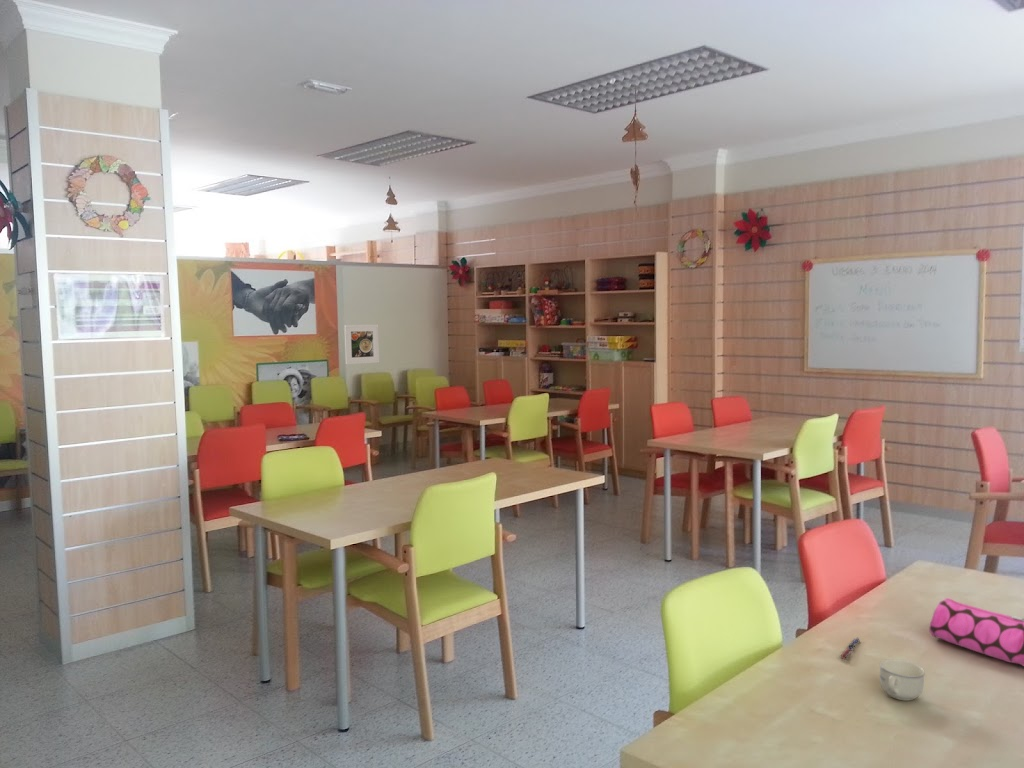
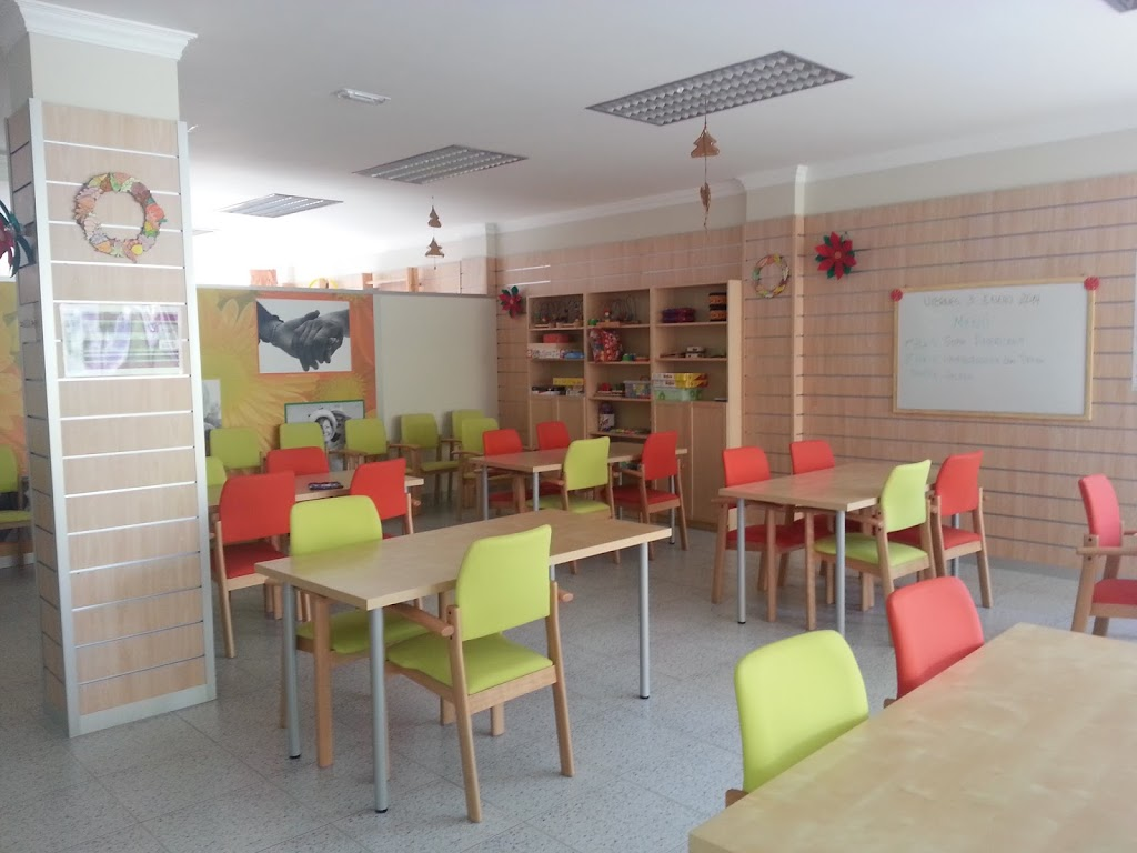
- pencil case (984, 629)
- pen (850, 646)
- cup (898, 682)
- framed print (362, 344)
